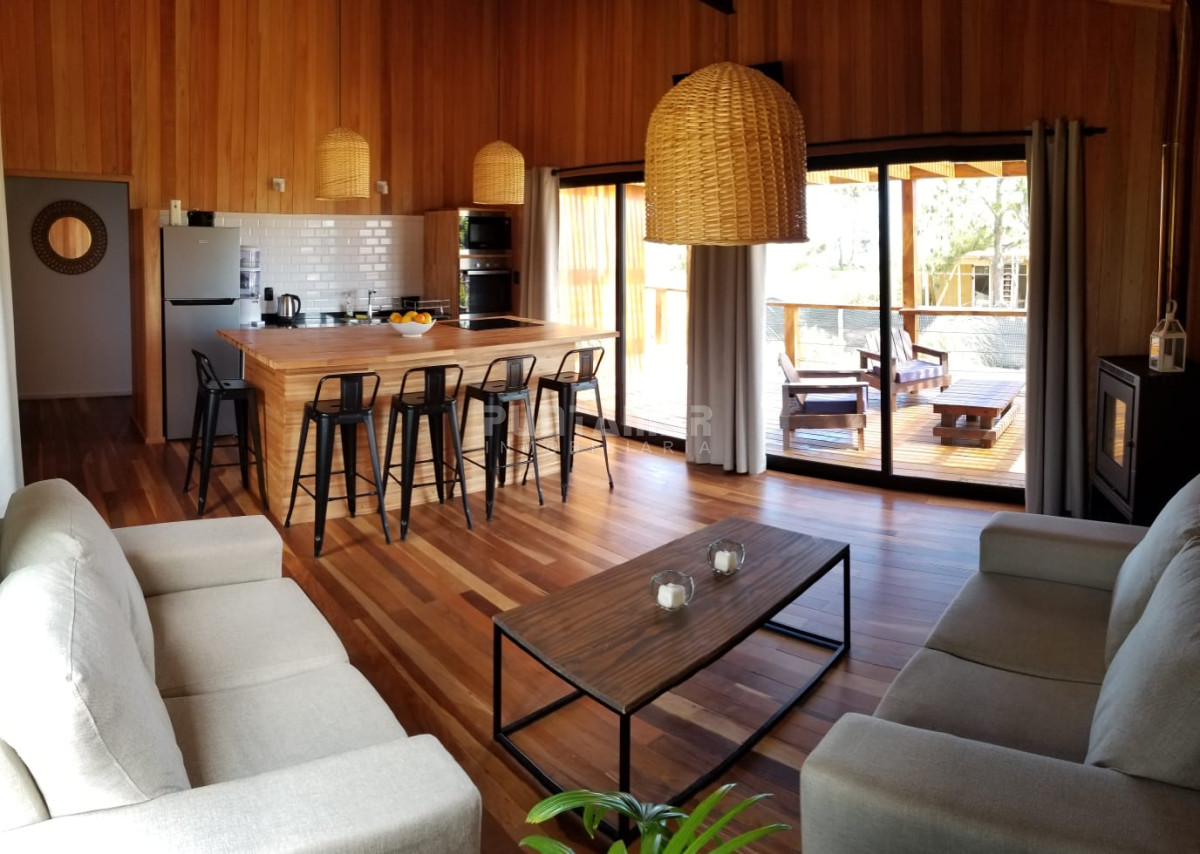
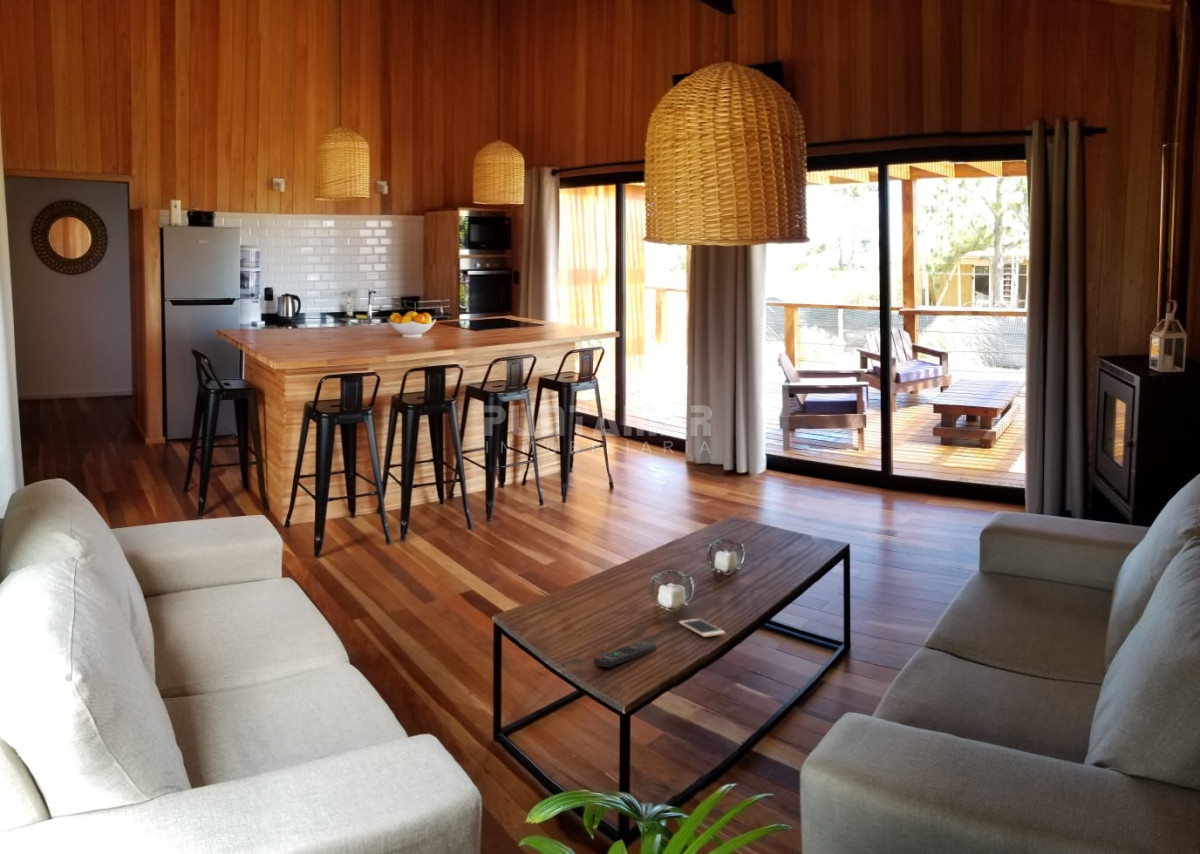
+ cell phone (701, 627)
+ remote control (625, 653)
